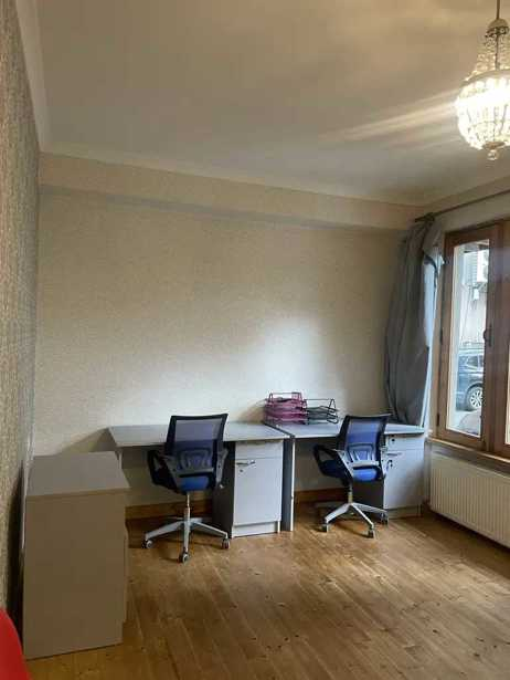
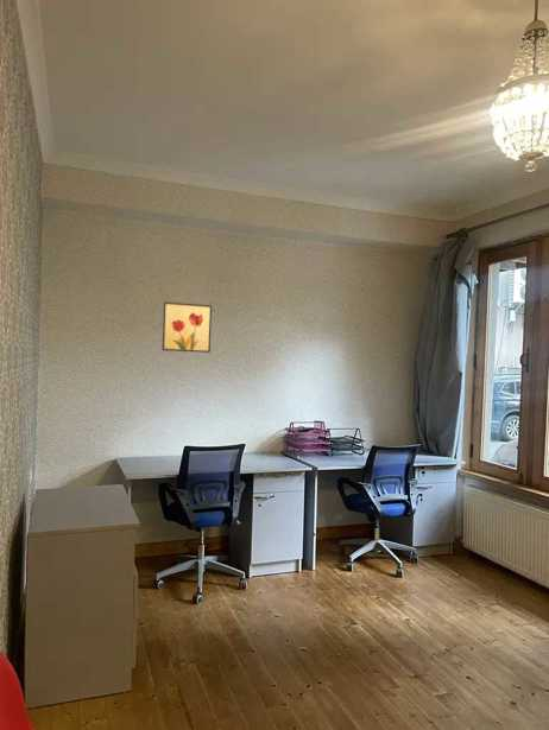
+ wall art (187, 328)
